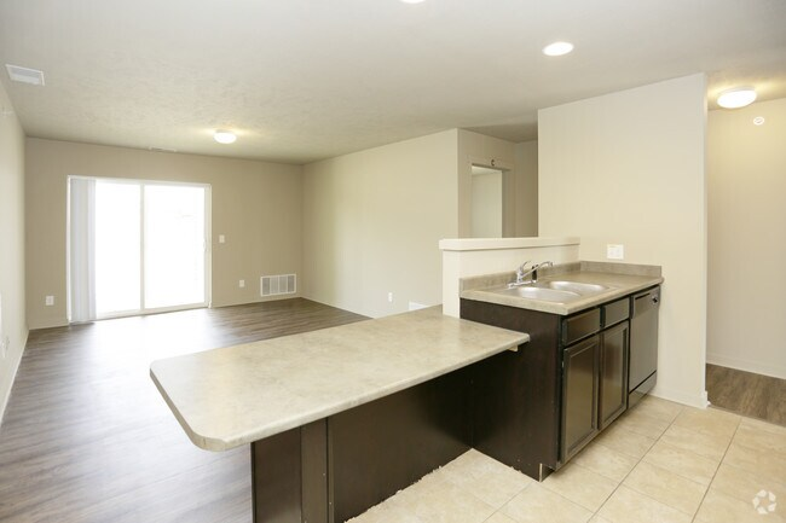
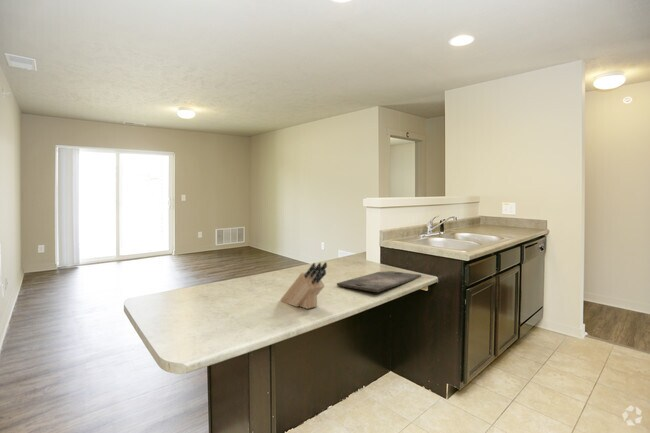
+ knife block (304, 282)
+ cutting board (381, 279)
